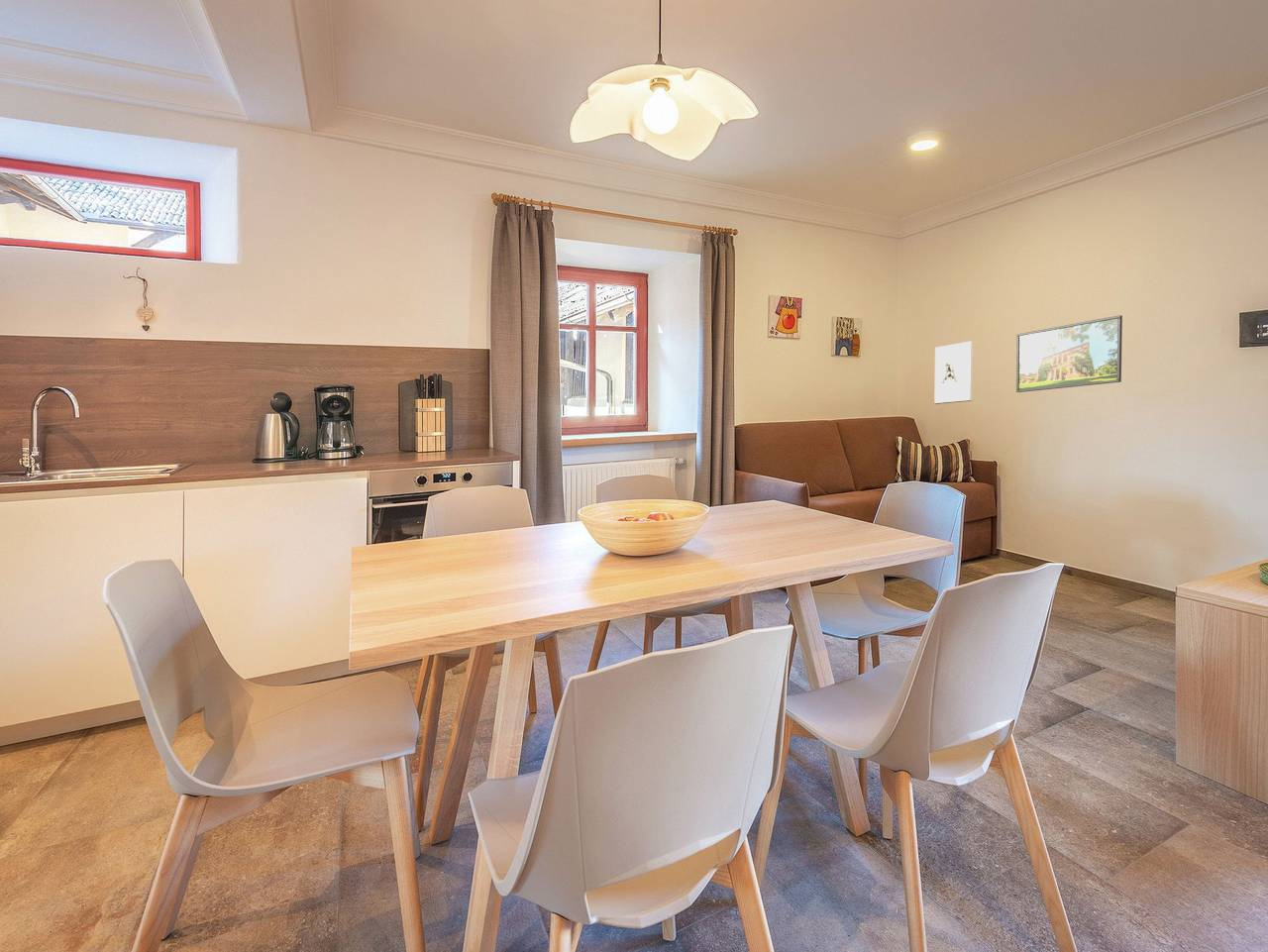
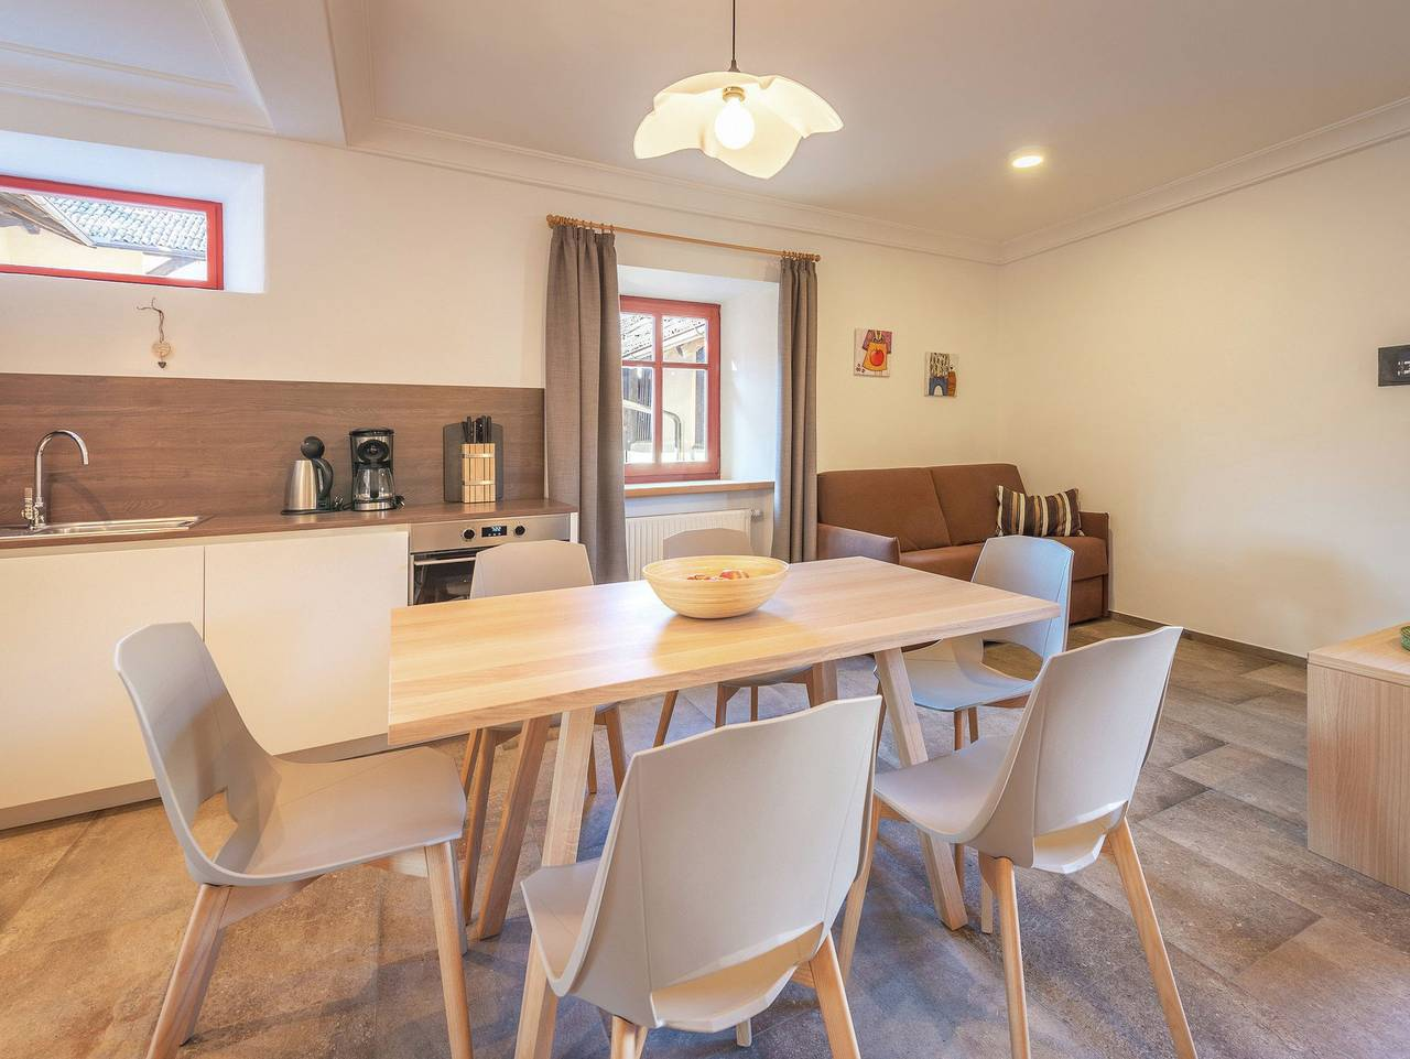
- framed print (1065, 356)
- wall sculpture (953, 372)
